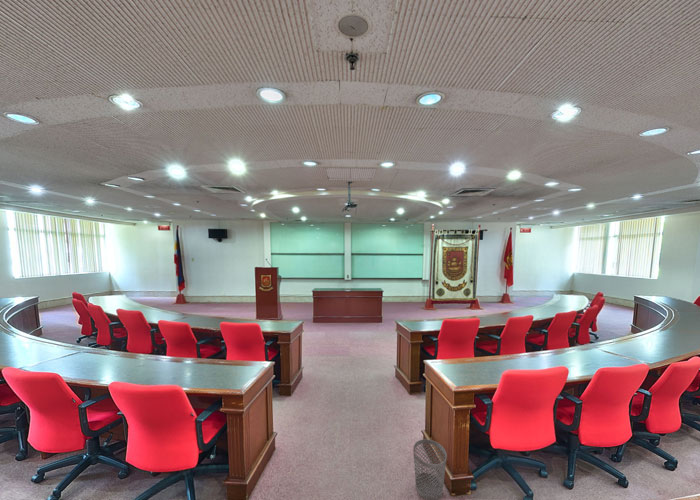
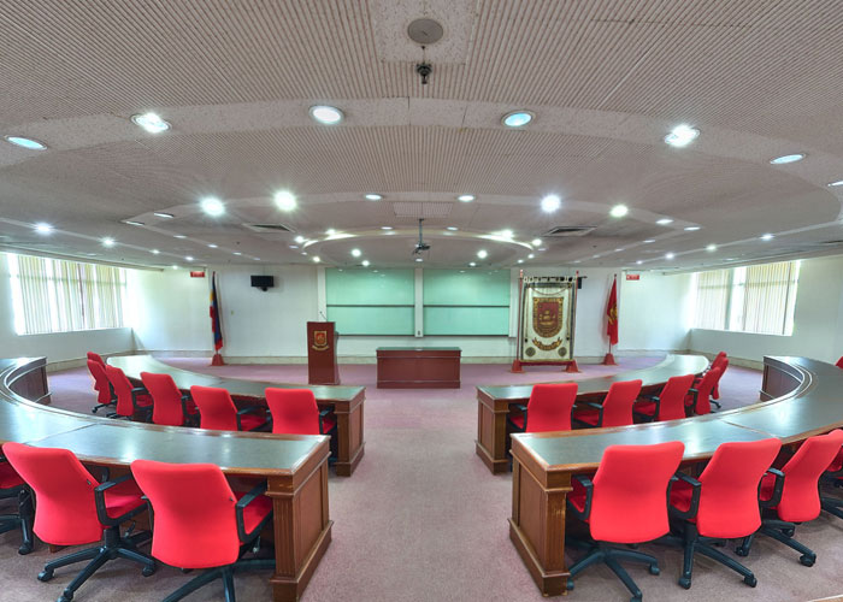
- wastebasket (429, 470)
